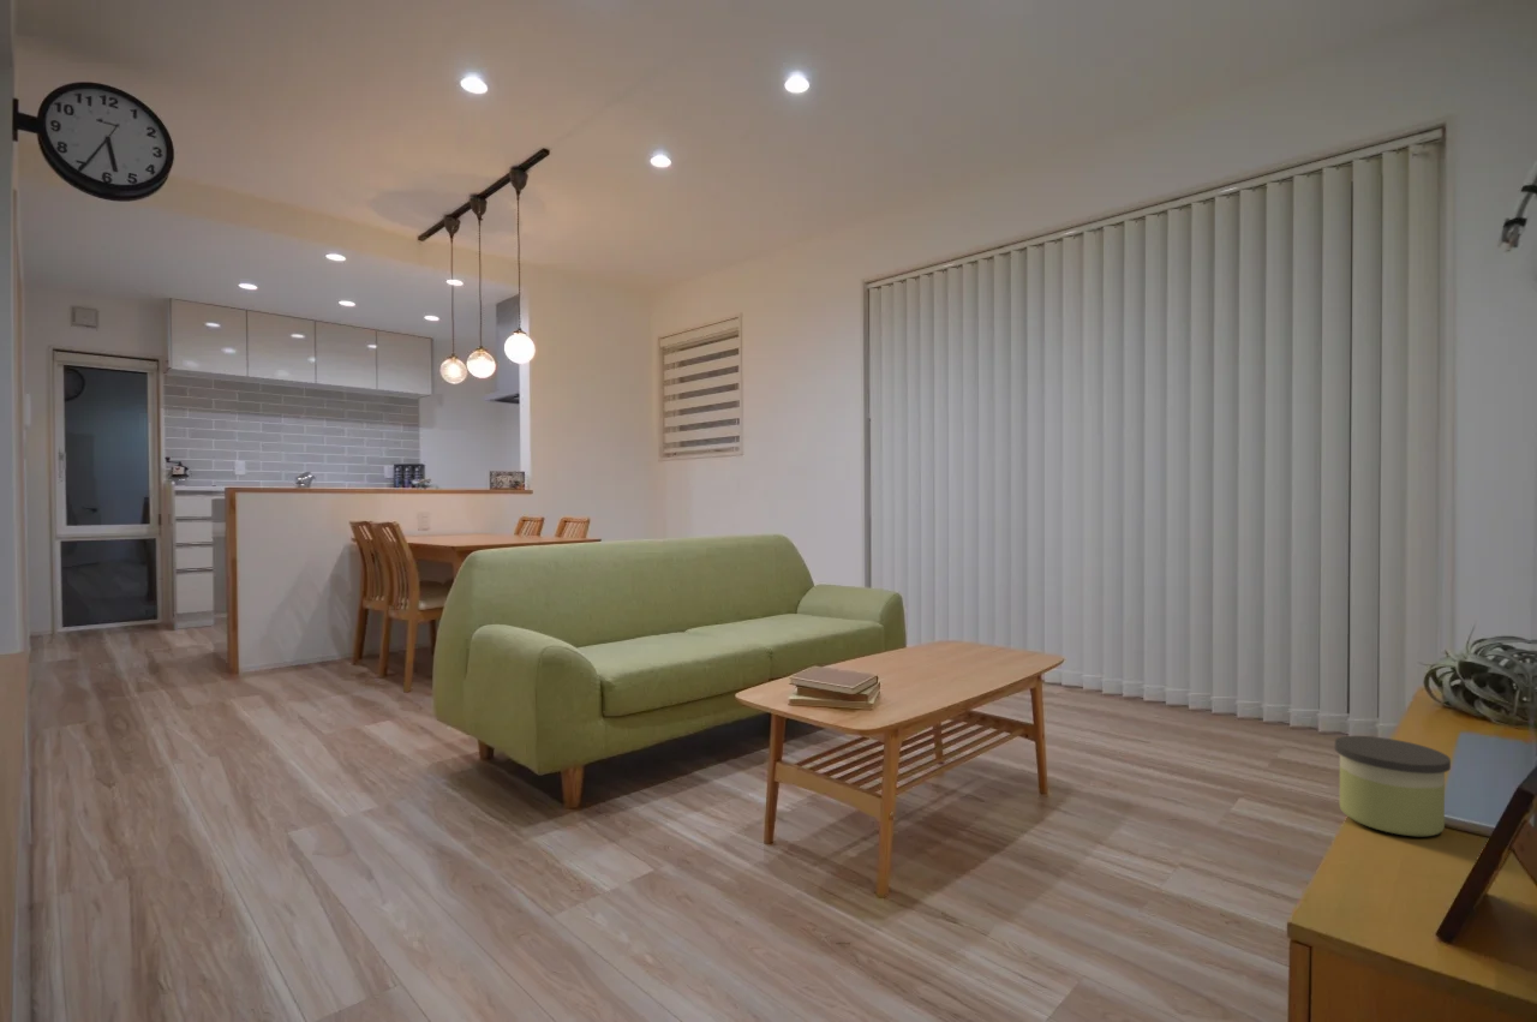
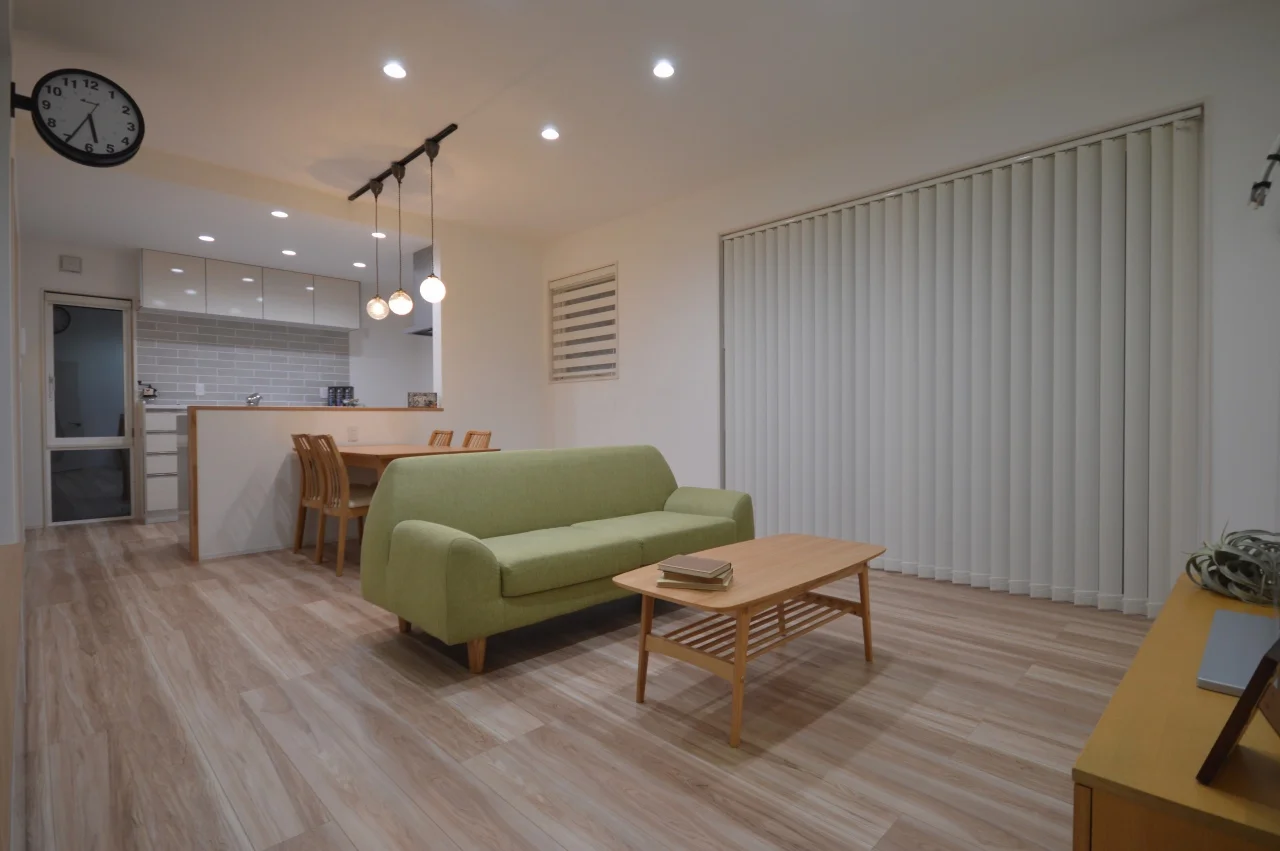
- candle (1389, 785)
